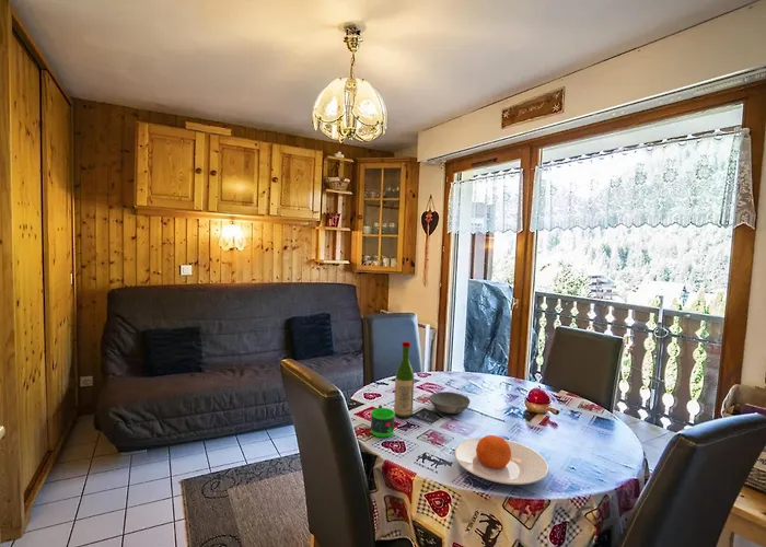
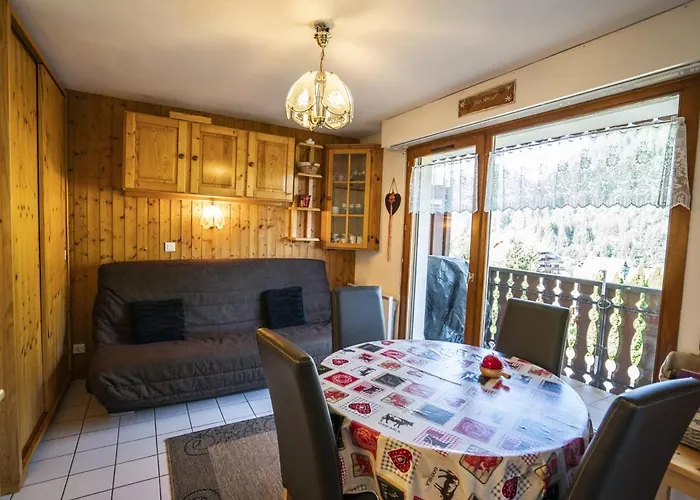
- plate (500, 454)
- bowl (449, 404)
- wine bottle (404, 379)
- mug (381, 419)
